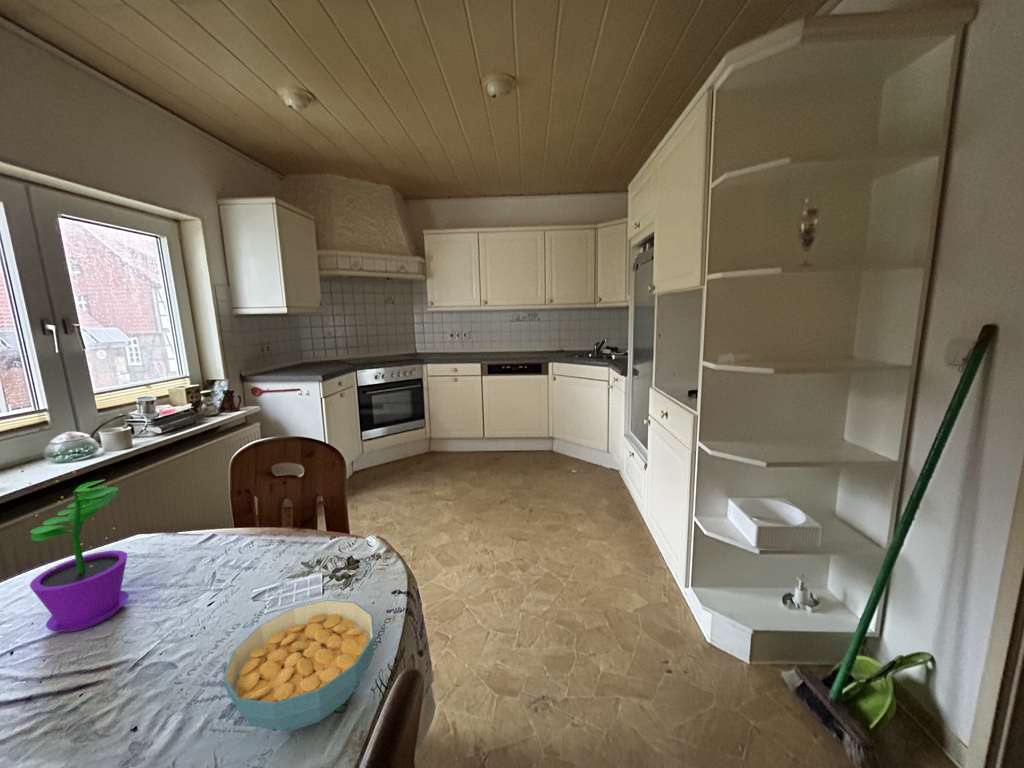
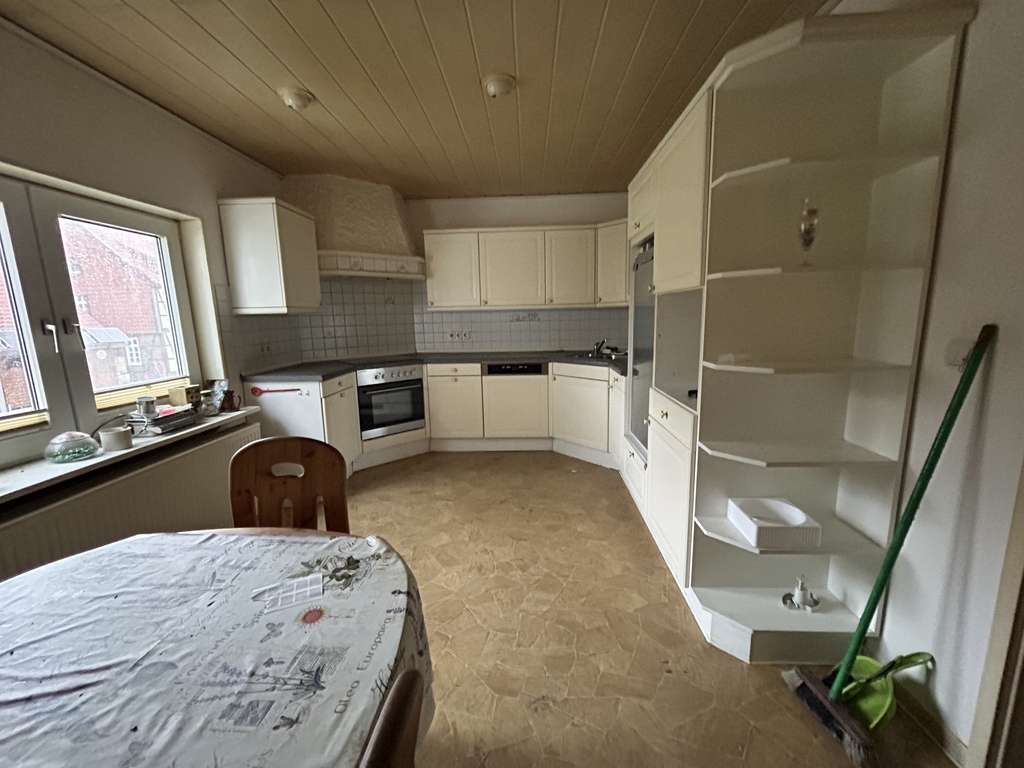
- flower pot (81, 544)
- cereal bowl (307, 673)
